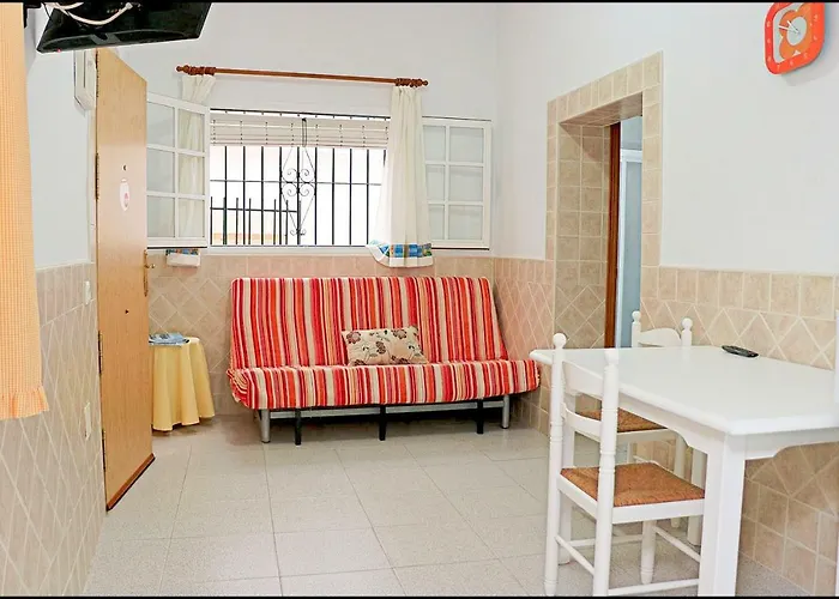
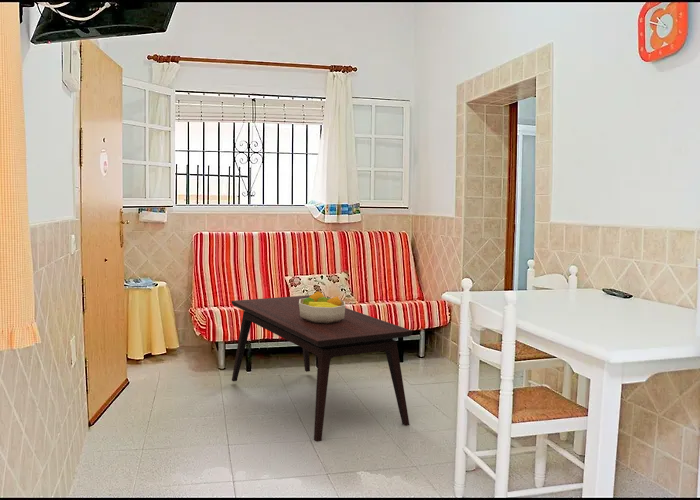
+ coffee table (309, 358)
+ fruit bowl (322, 306)
